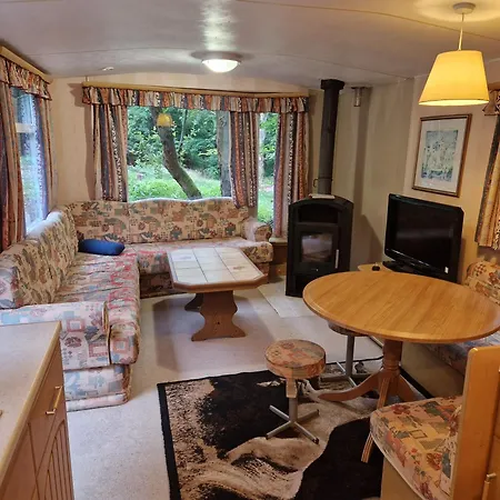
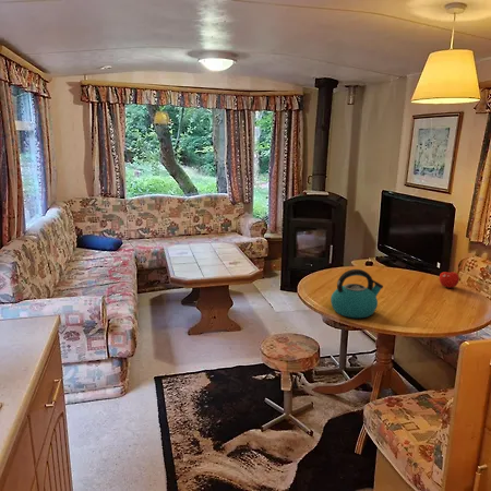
+ fruit (448, 278)
+ kettle (358, 290)
